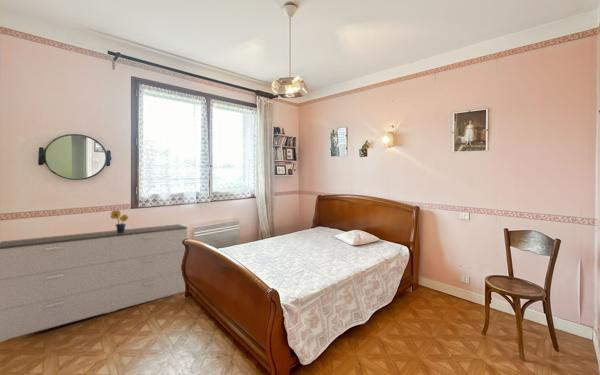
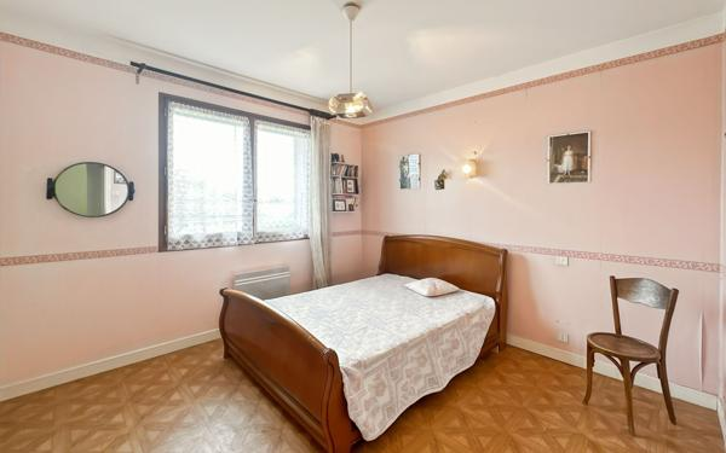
- dresser (108, 270)
- potted flower (118, 220)
